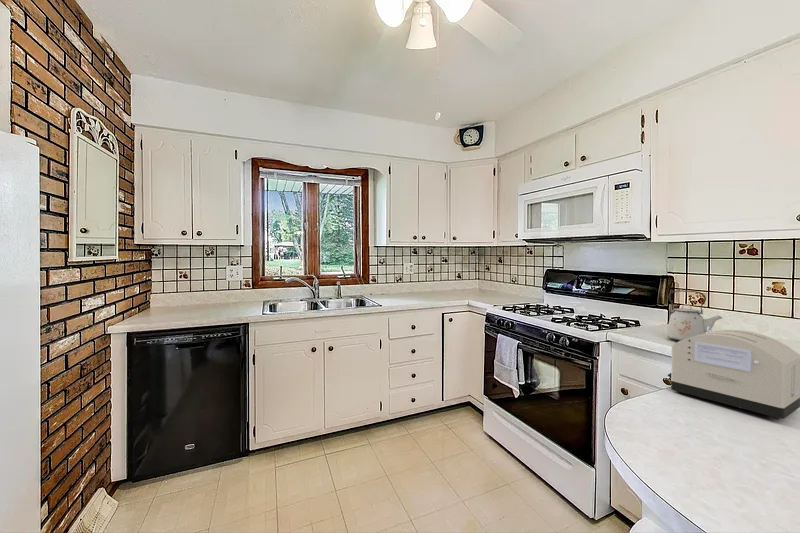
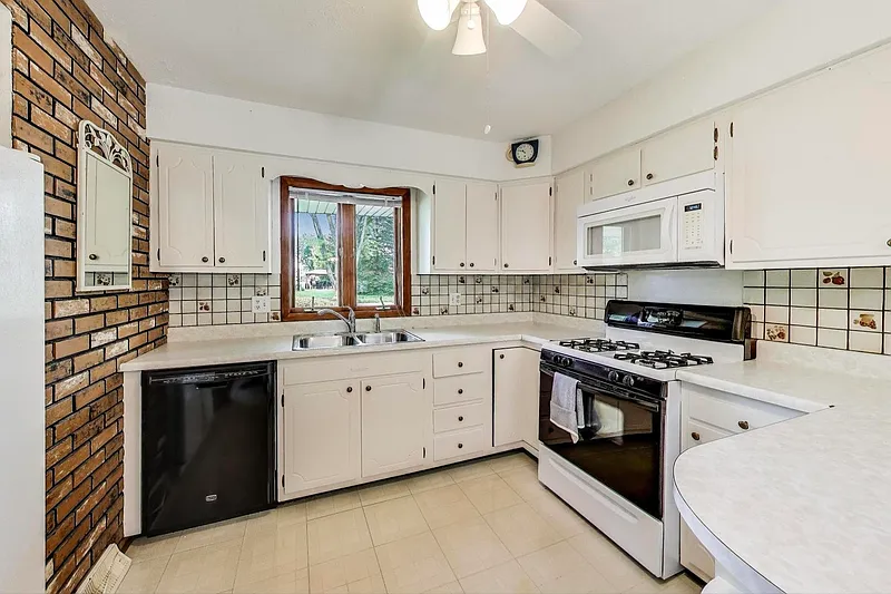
- toaster (738, 363)
- kettle (693, 316)
